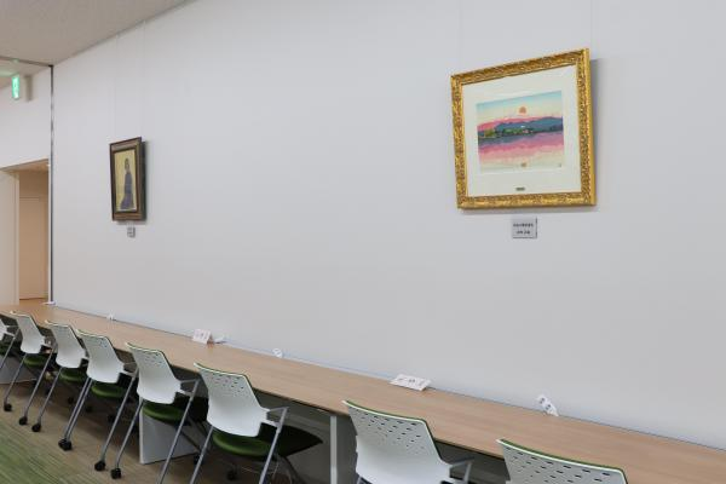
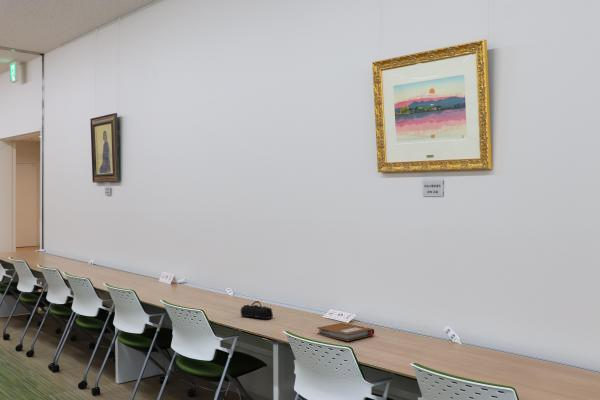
+ pencil case (256, 309)
+ notebook (346, 331)
